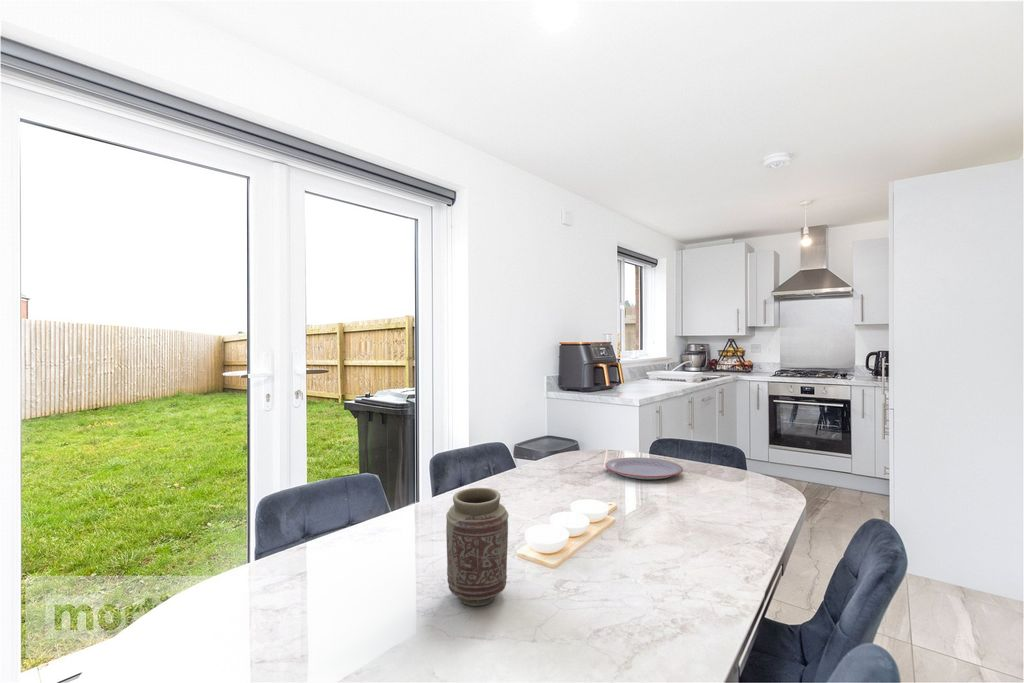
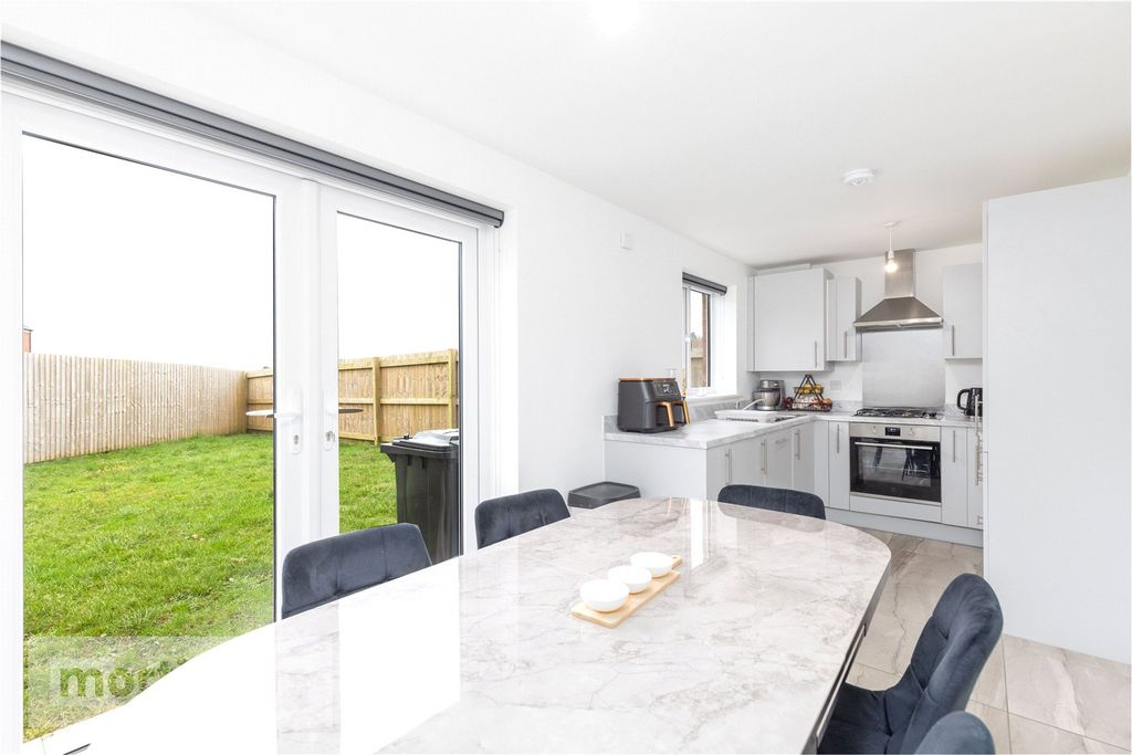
- plate (643, 469)
- vase (477, 545)
